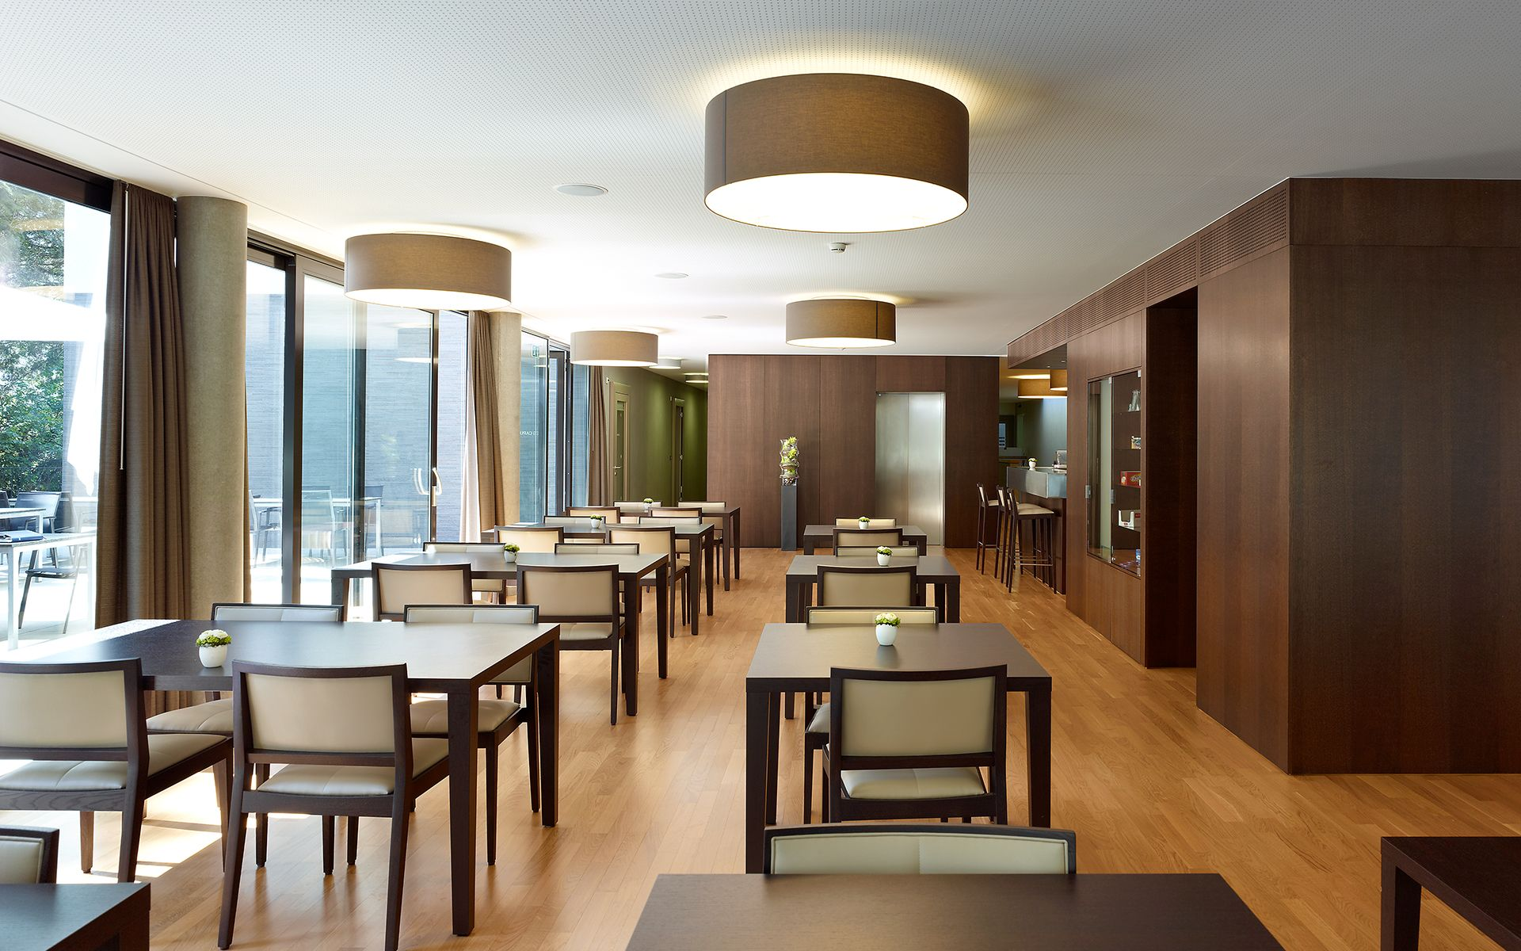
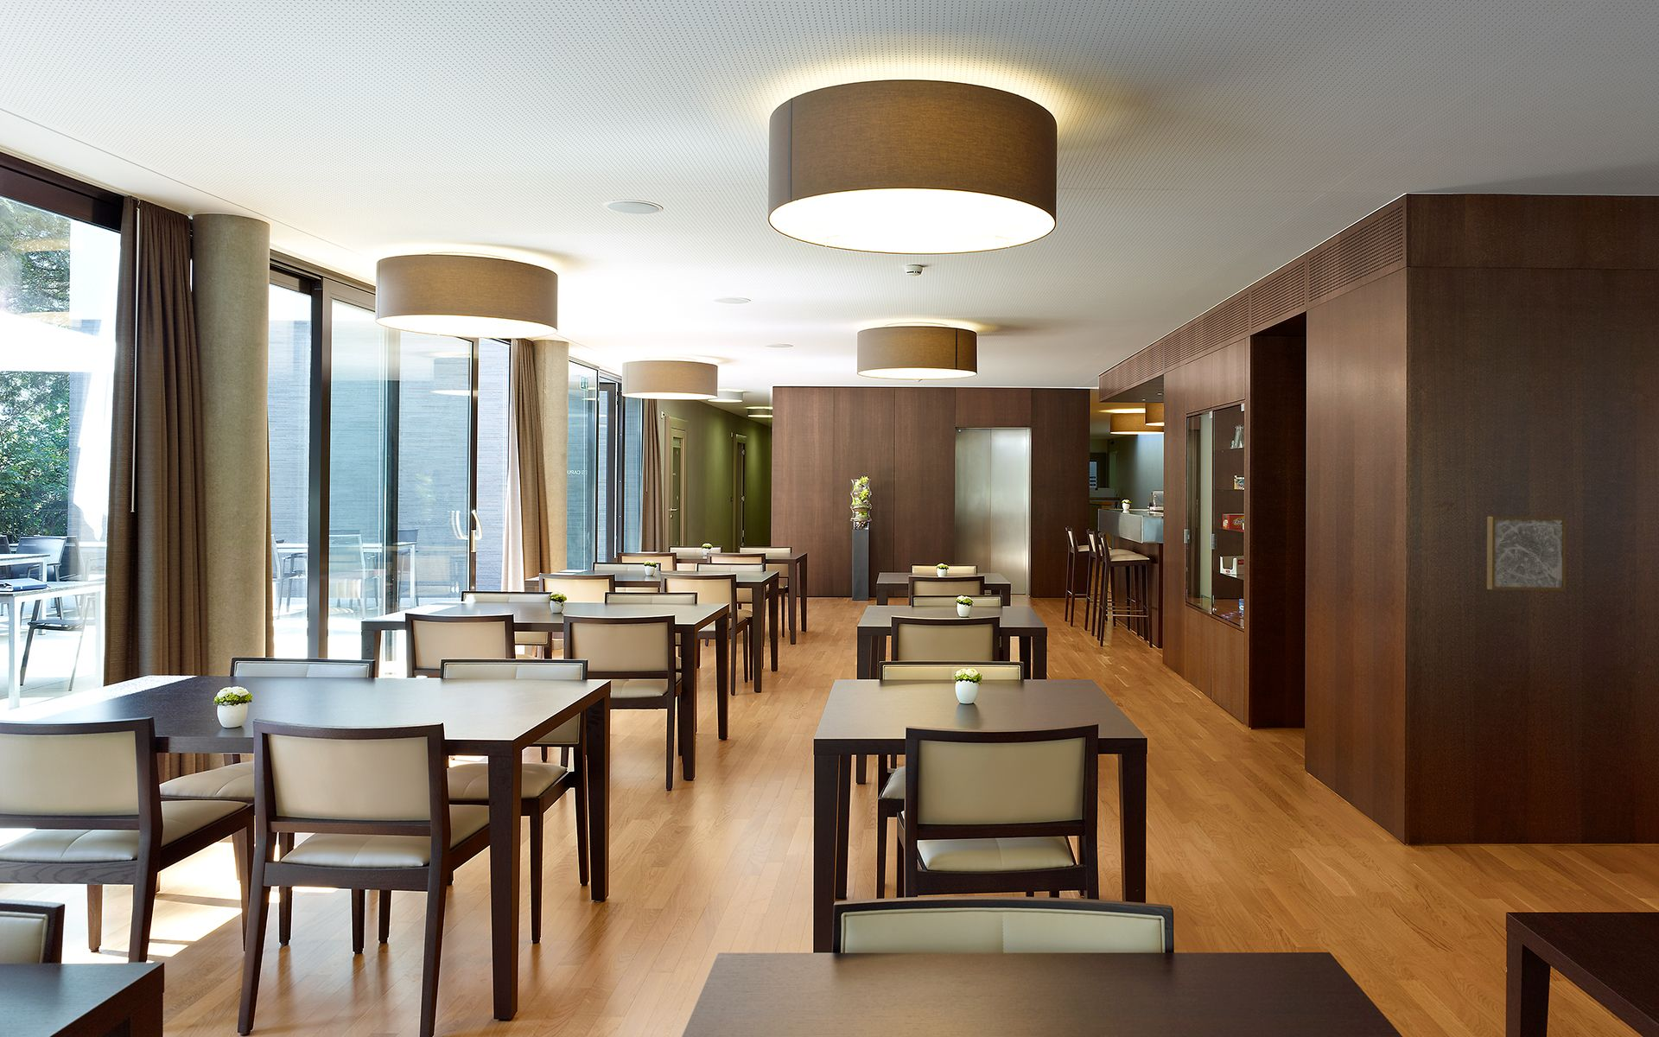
+ wall art (1526, 553)
